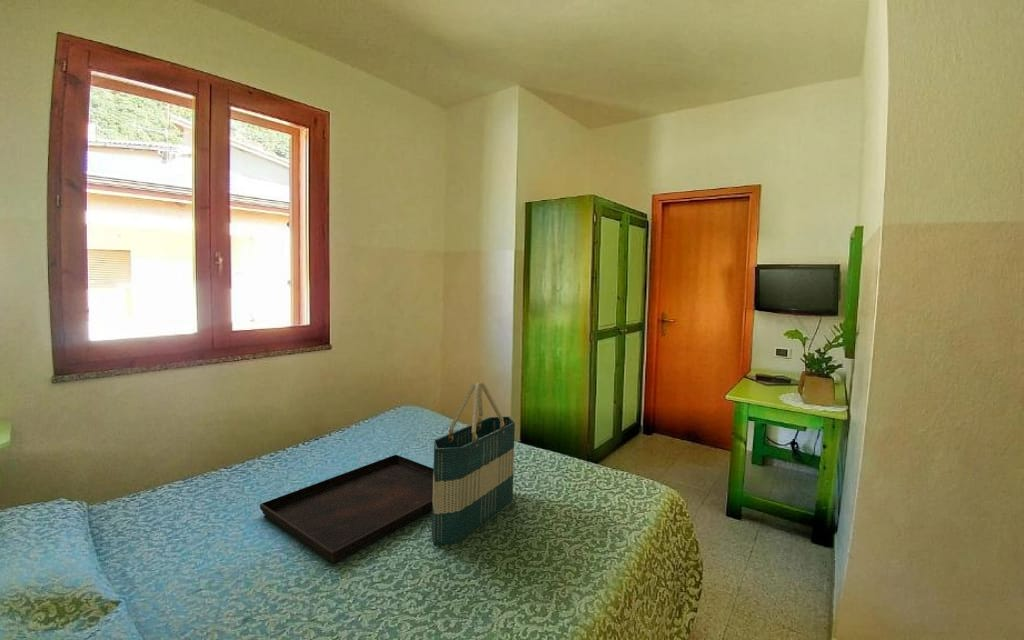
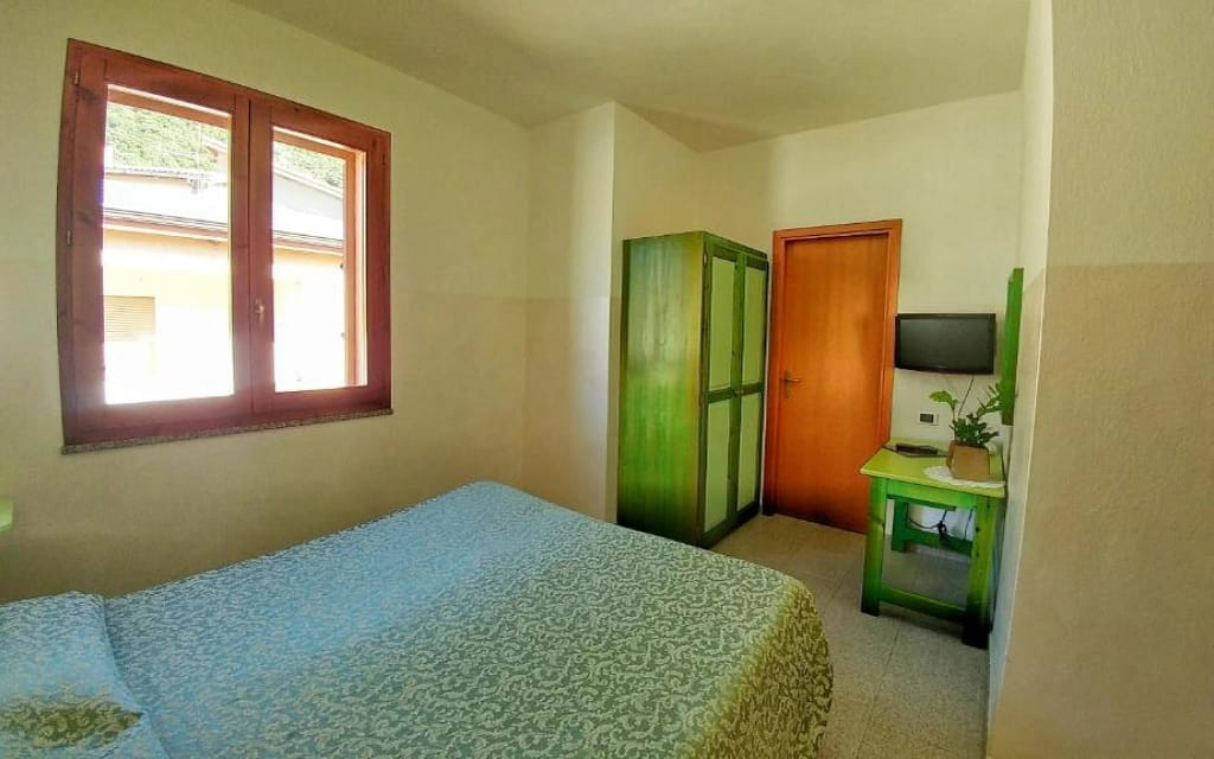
- serving tray (371, 497)
- tote bag (476, 449)
